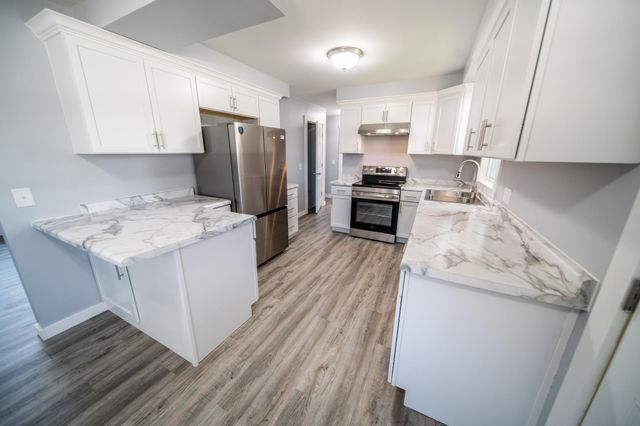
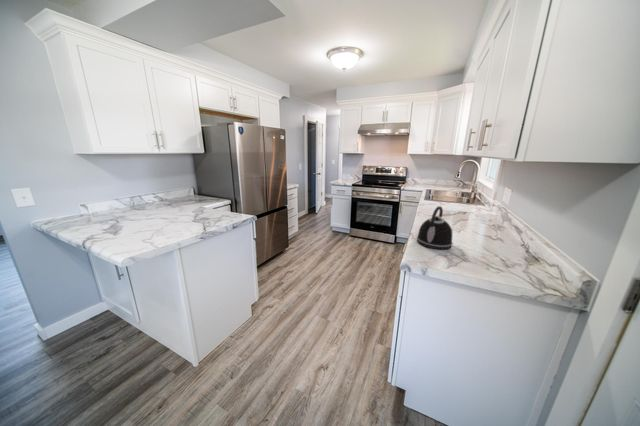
+ kettle (436, 225)
